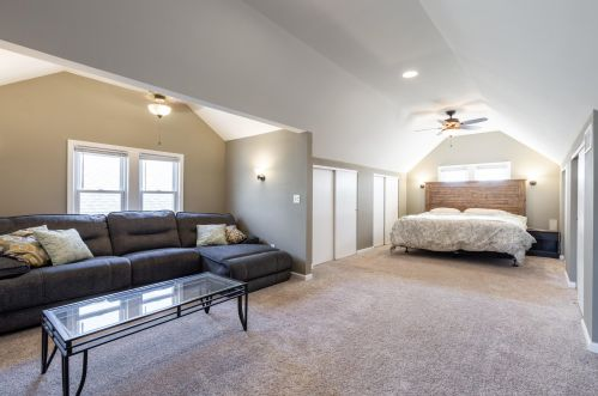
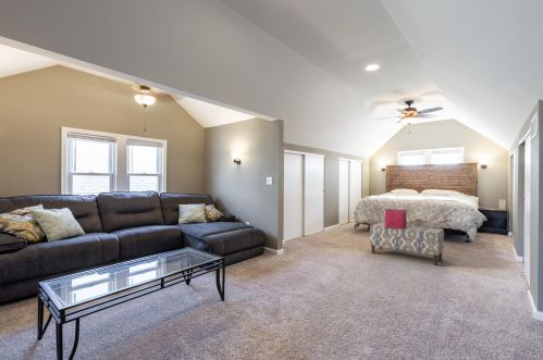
+ bench (405, 241)
+ storage bin (395, 218)
